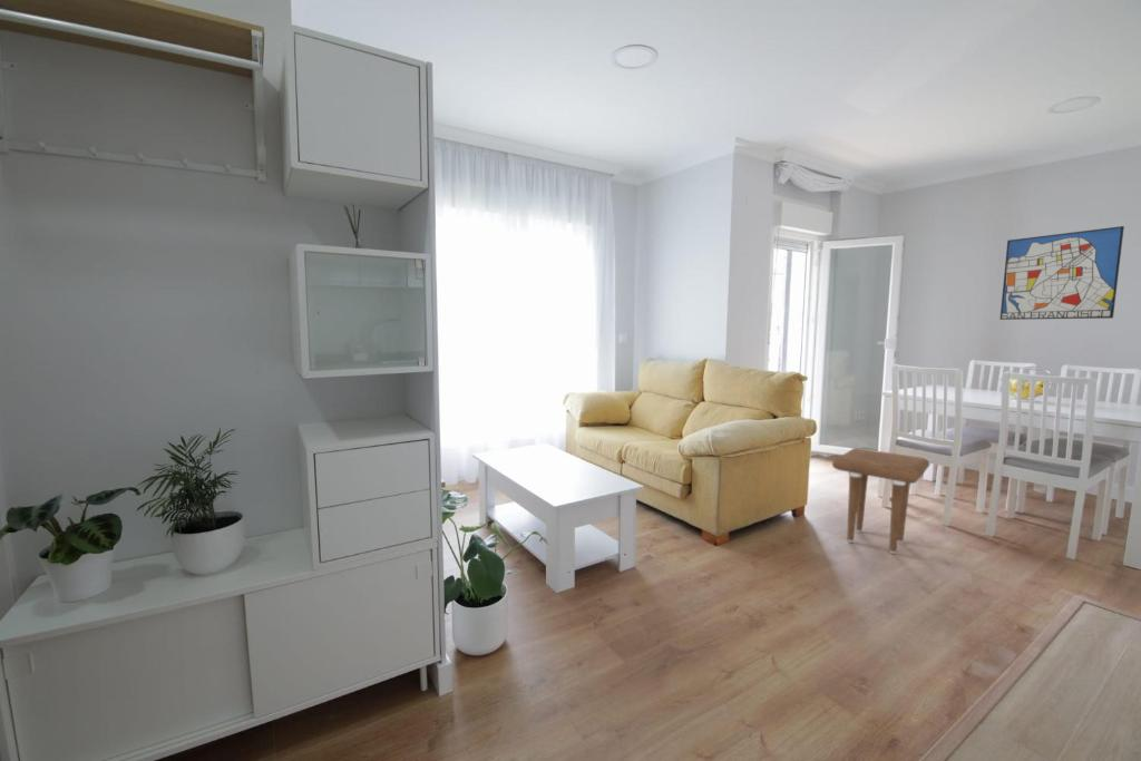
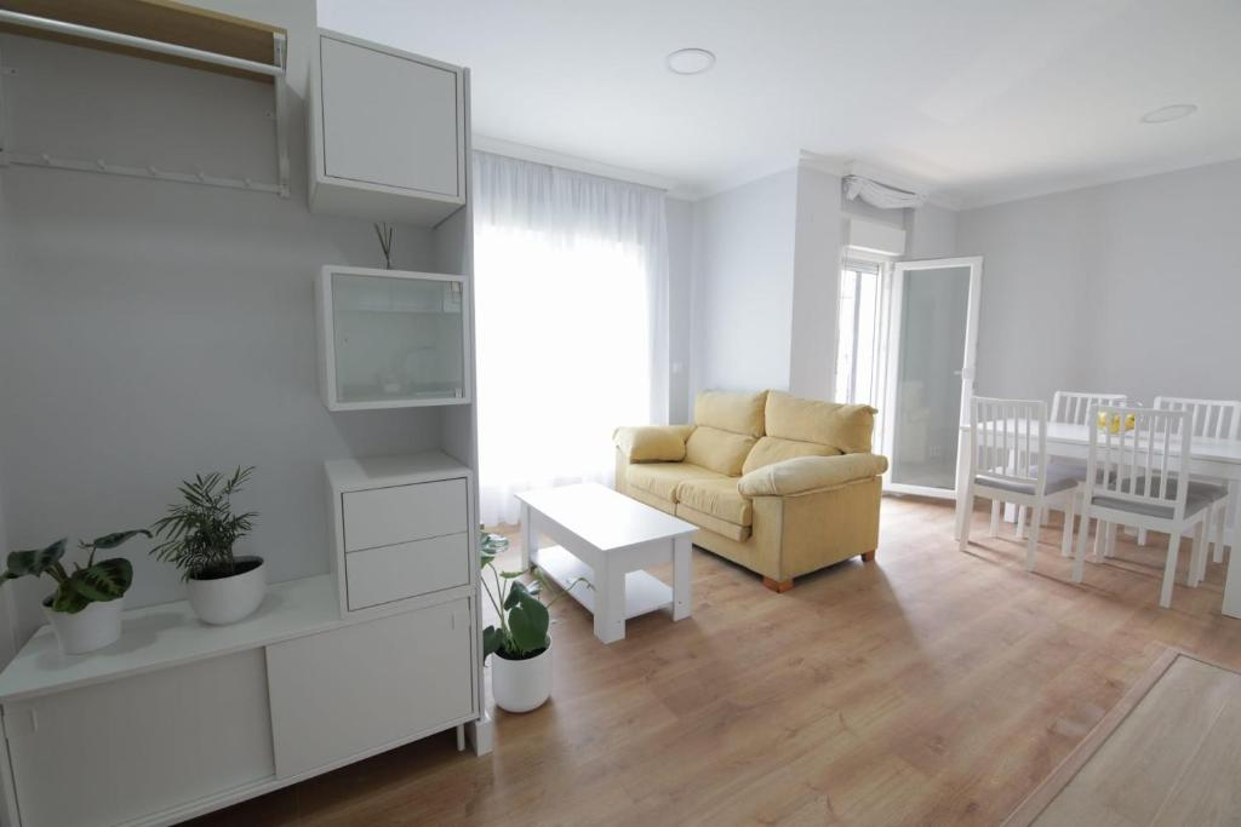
- wall art (1056, 276)
- side table (865, 499)
